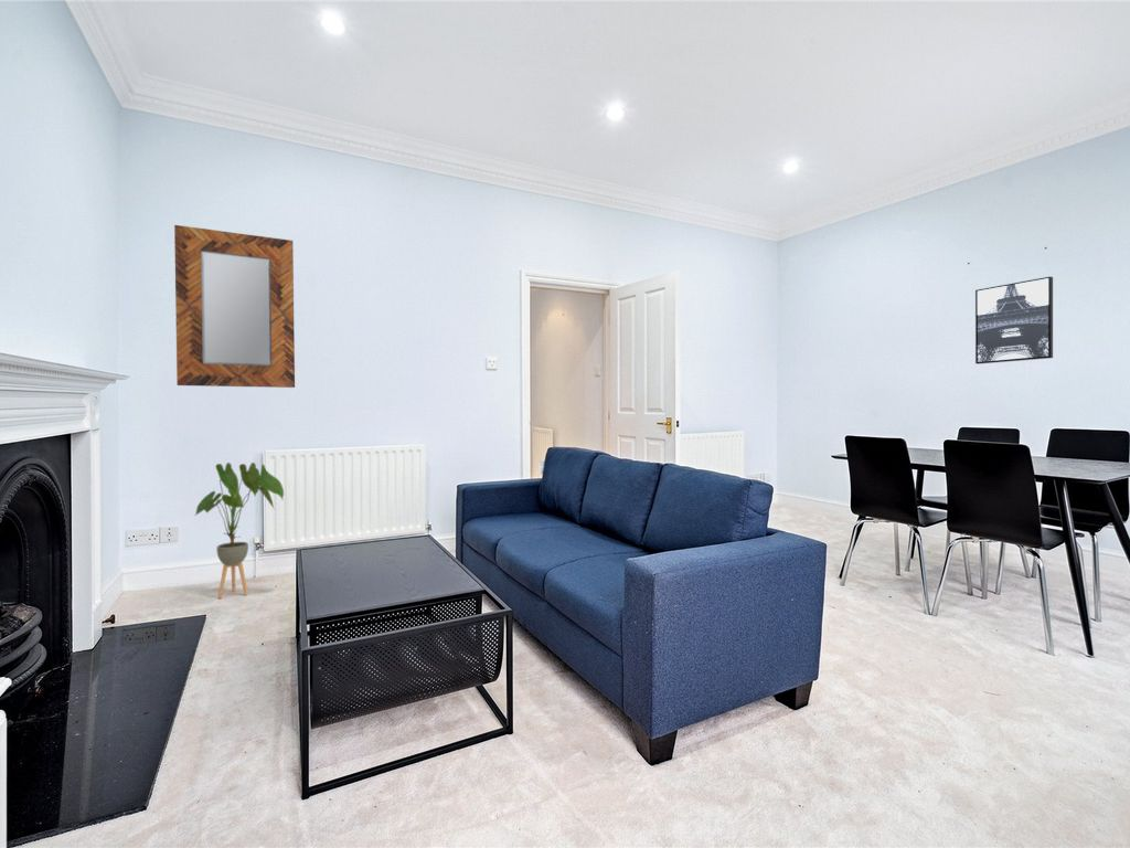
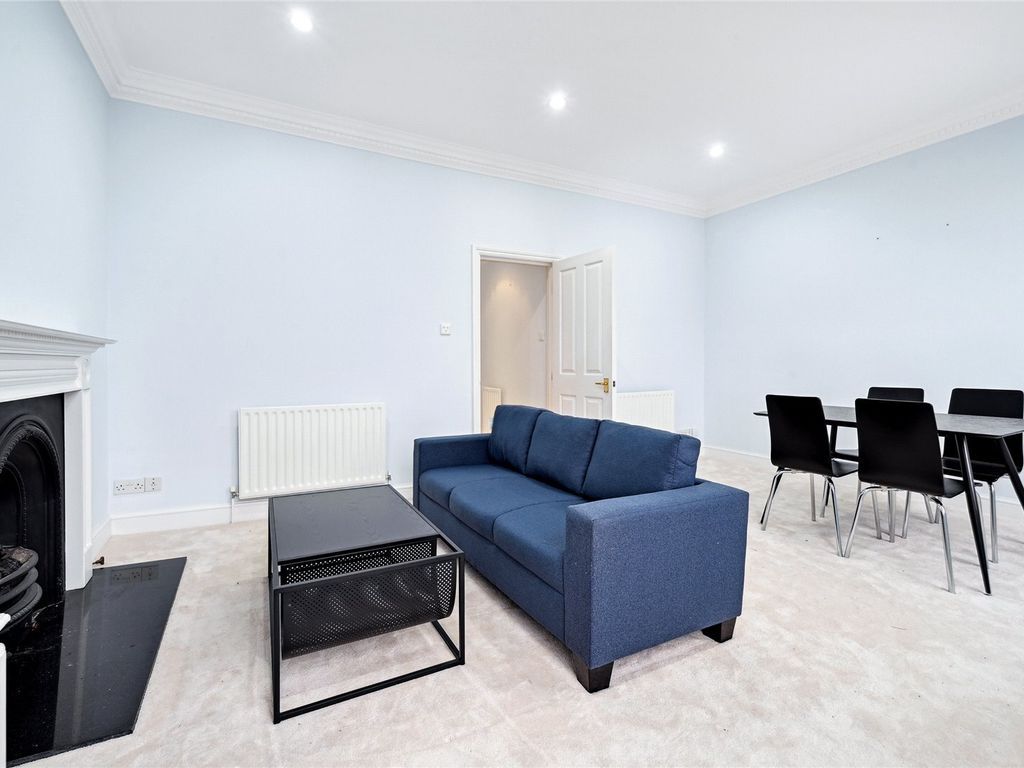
- house plant (237, 527)
- wall art (1012, 322)
- home mirror (237, 309)
